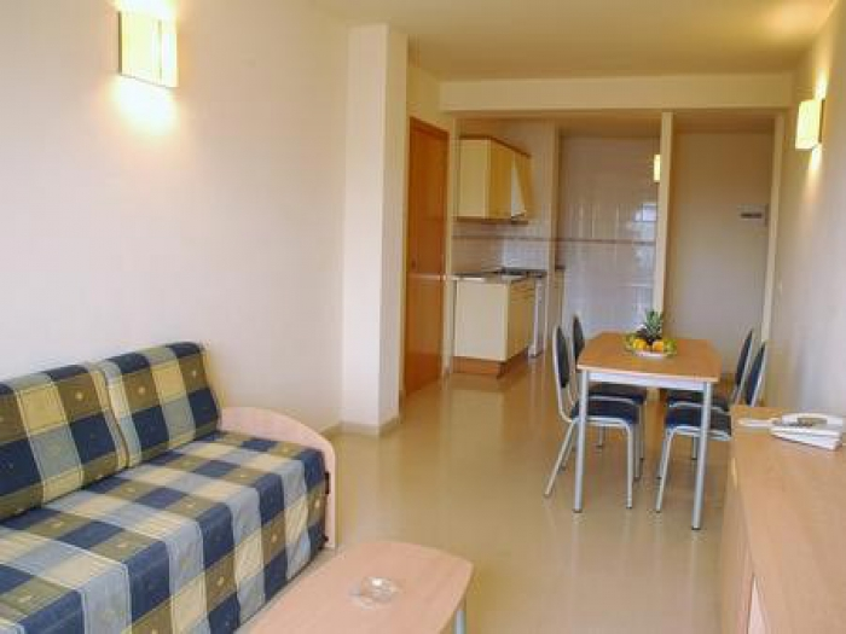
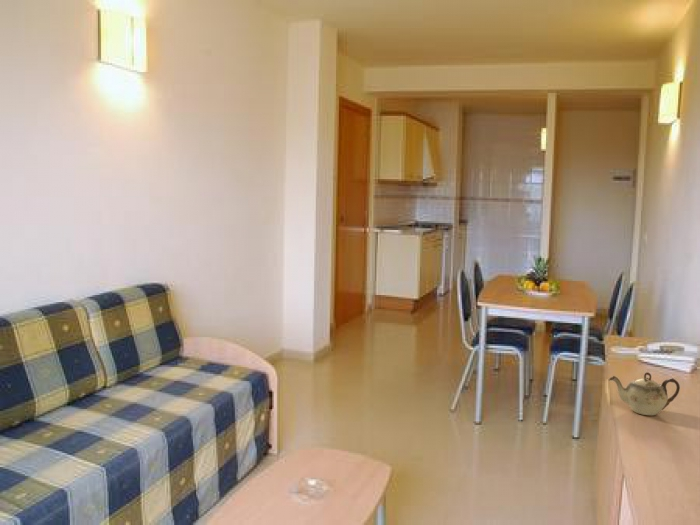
+ teapot (642, 391)
